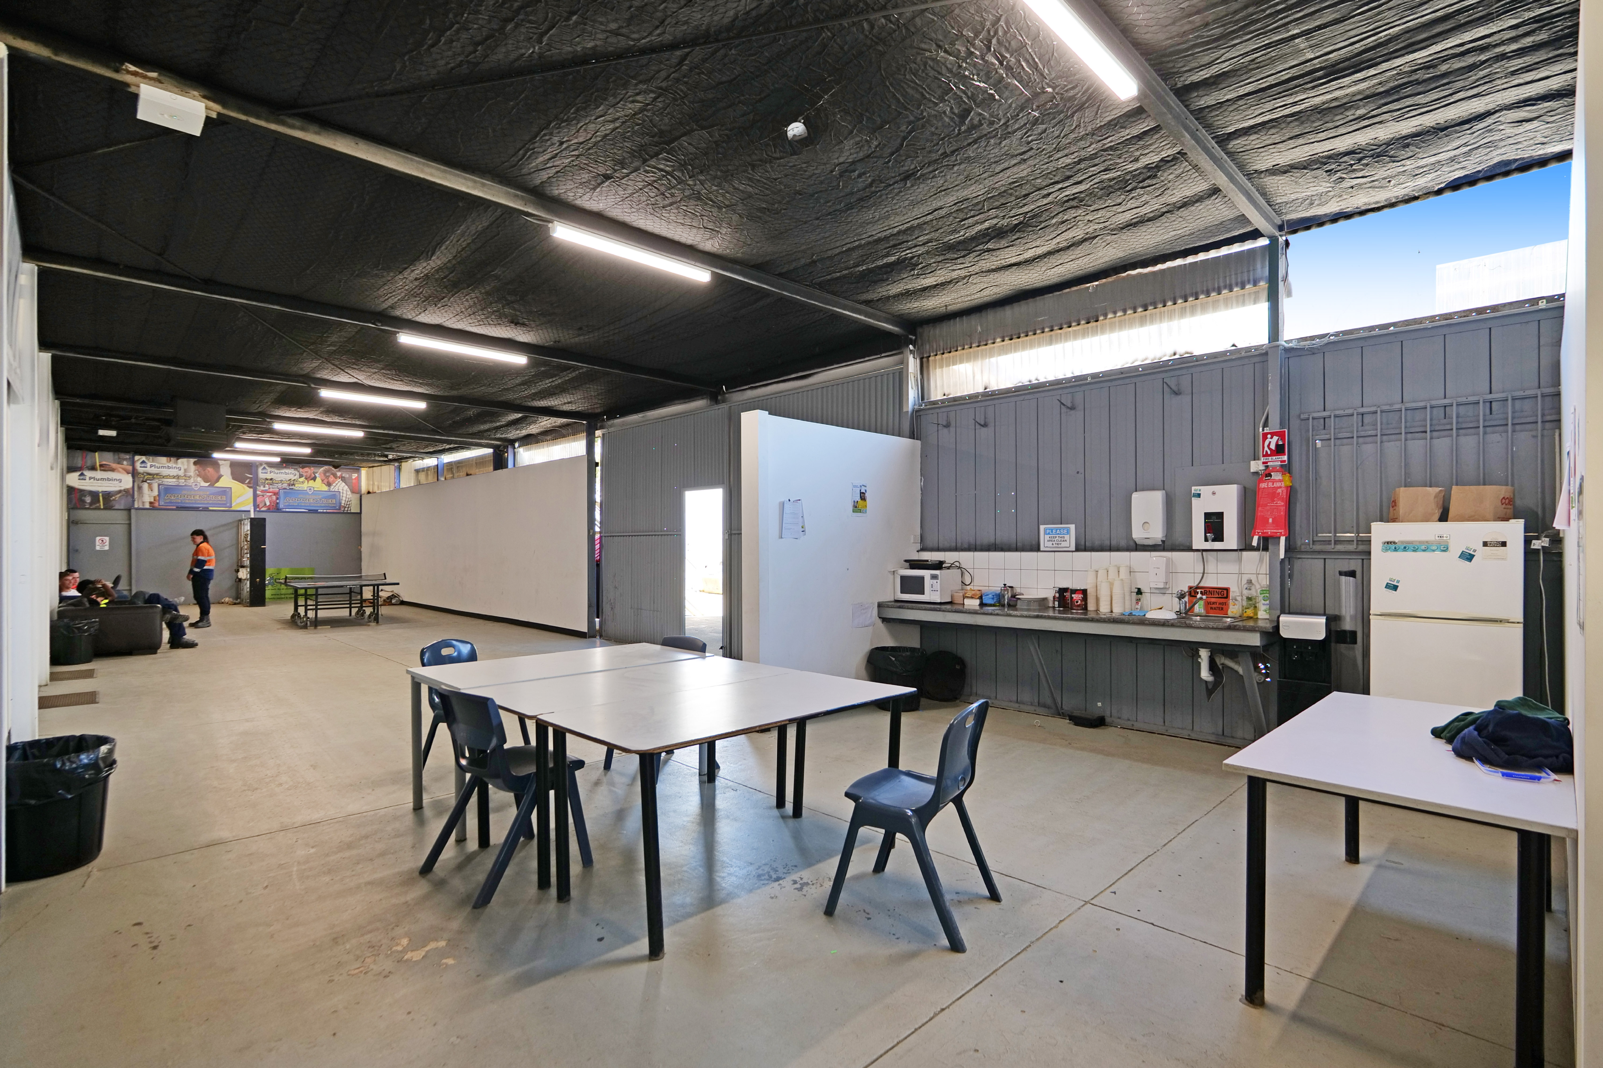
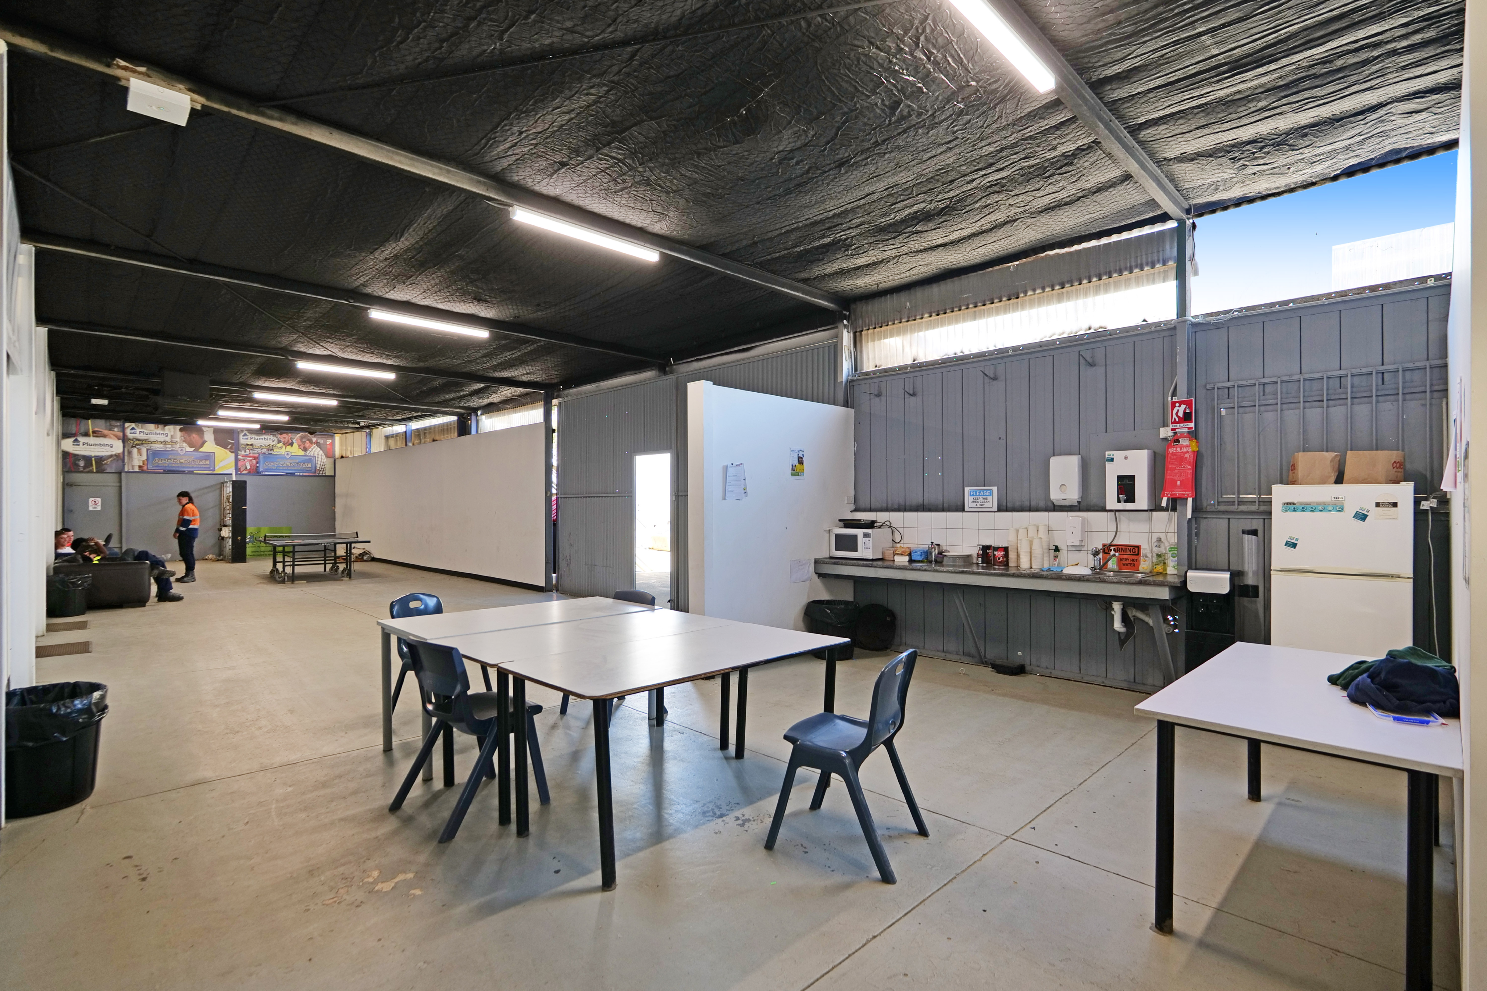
- smoke detector (797, 134)
